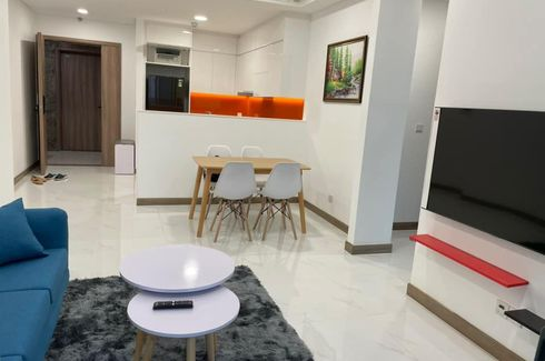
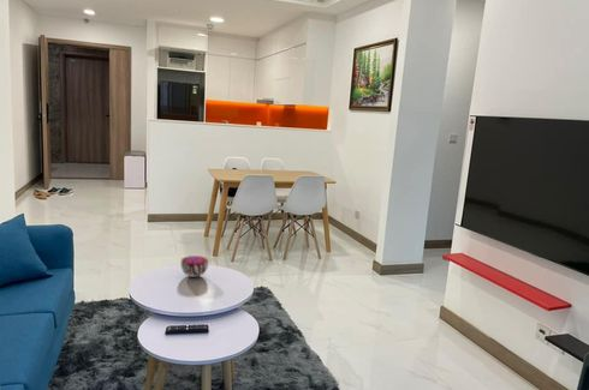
+ decorative bowl (194, 268)
